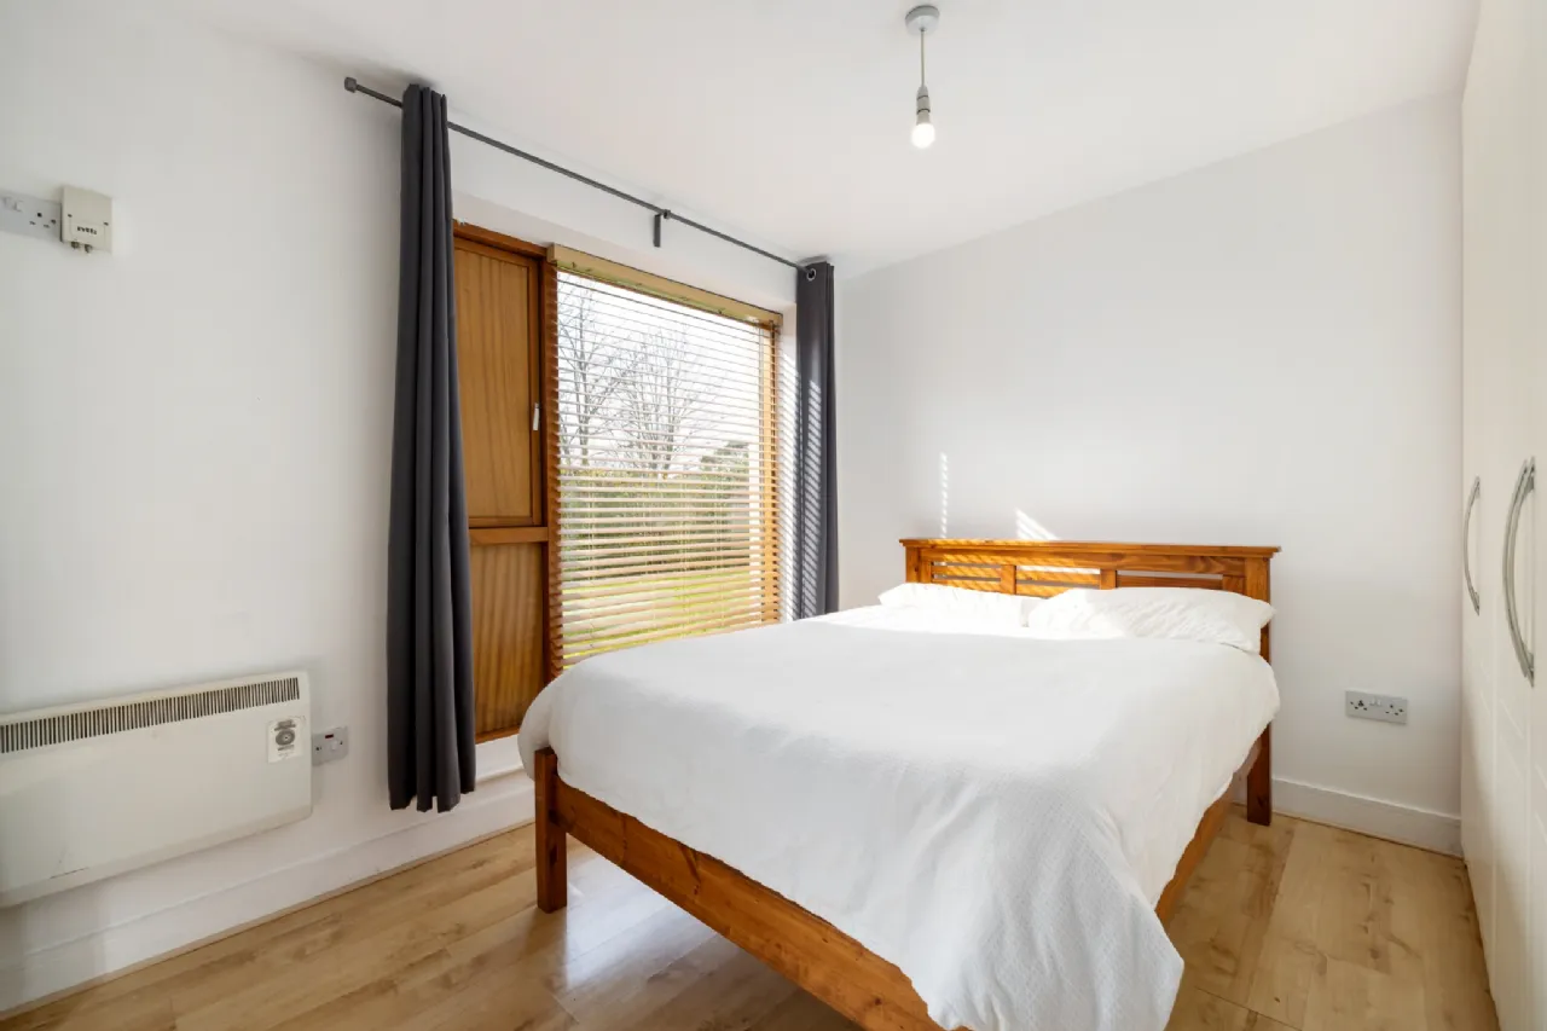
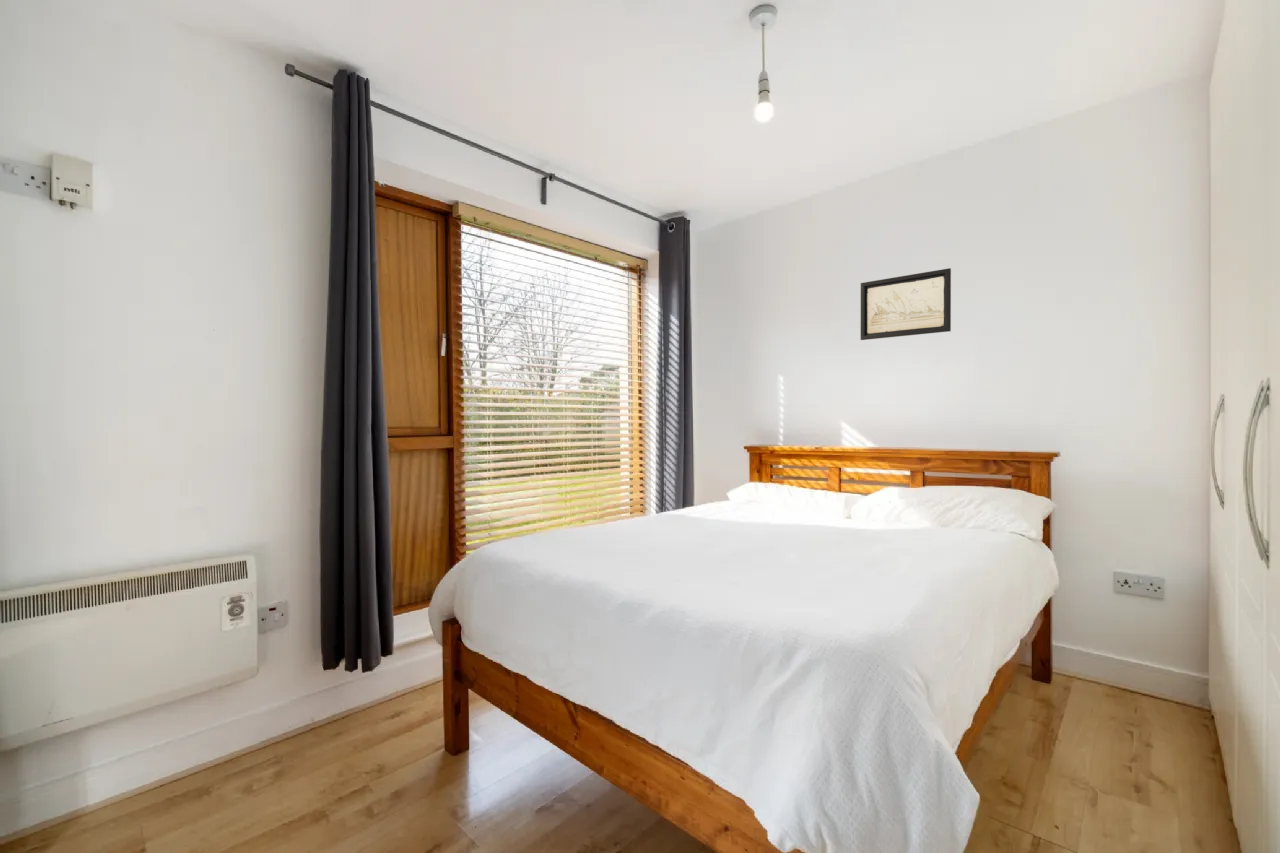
+ wall art (903, 306)
